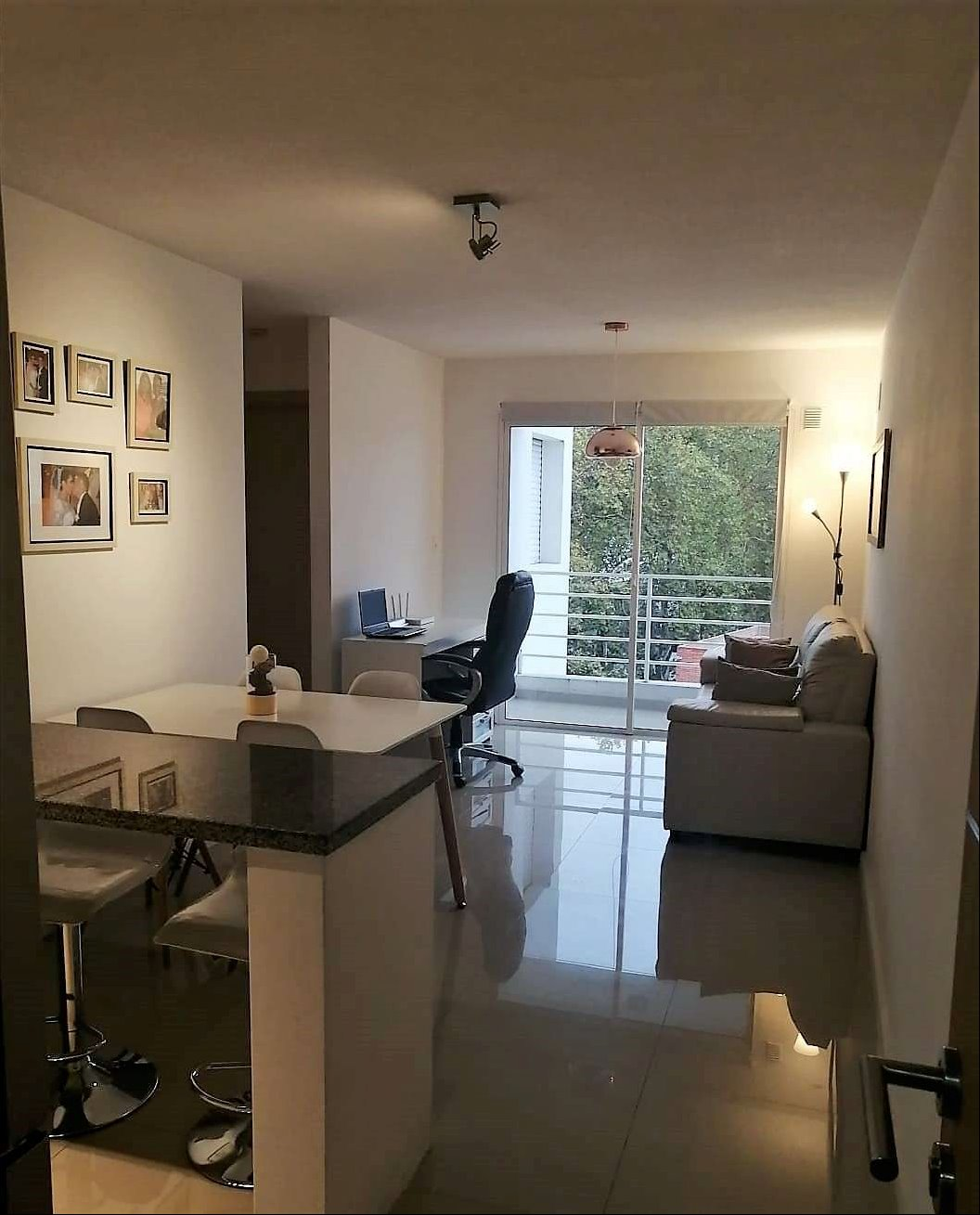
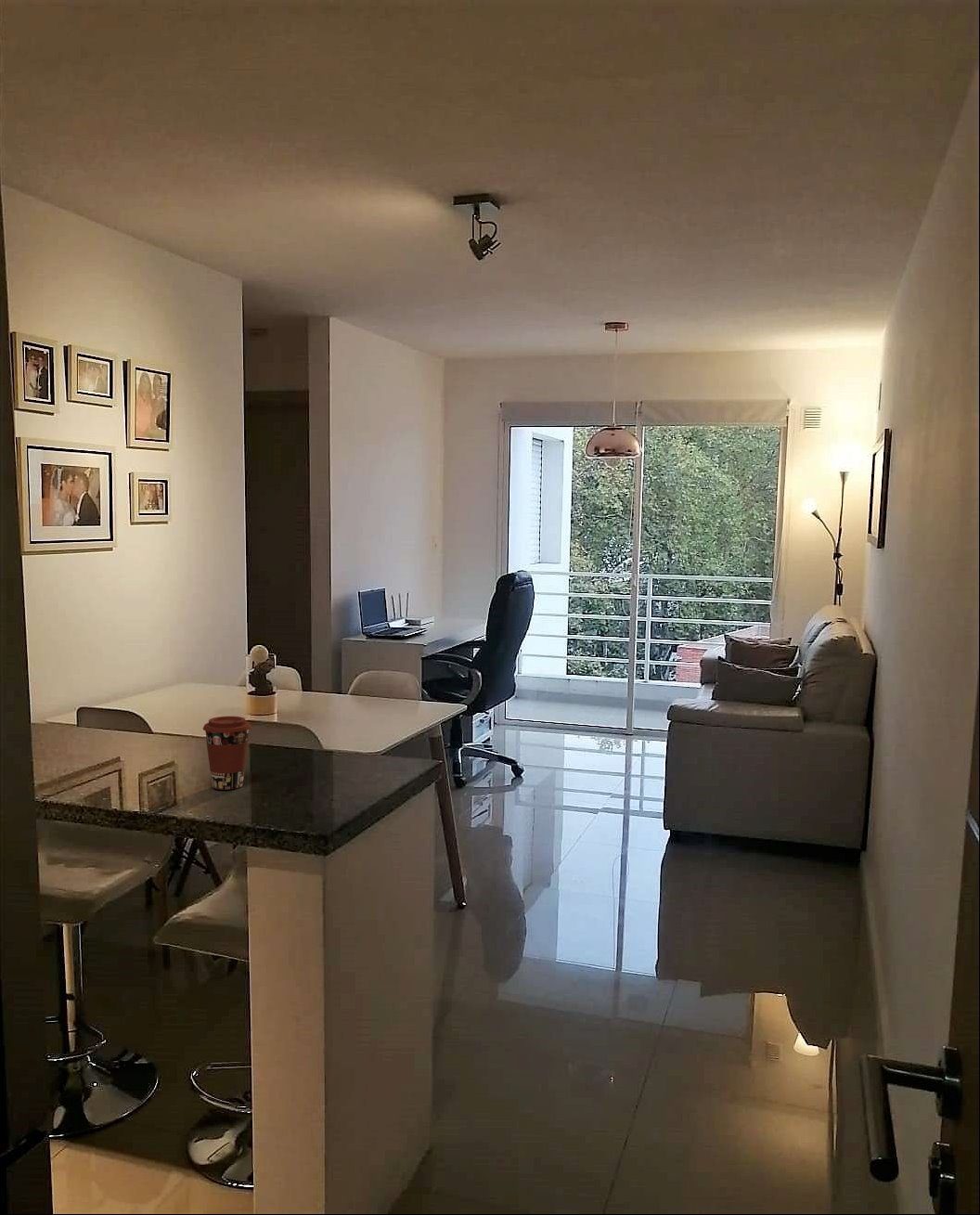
+ coffee cup (227, 753)
